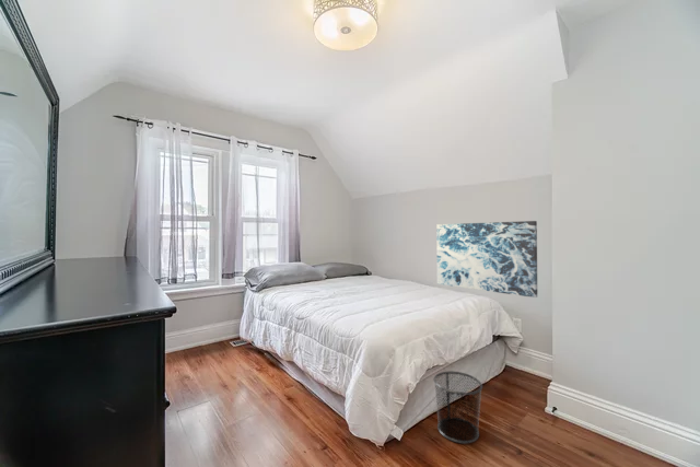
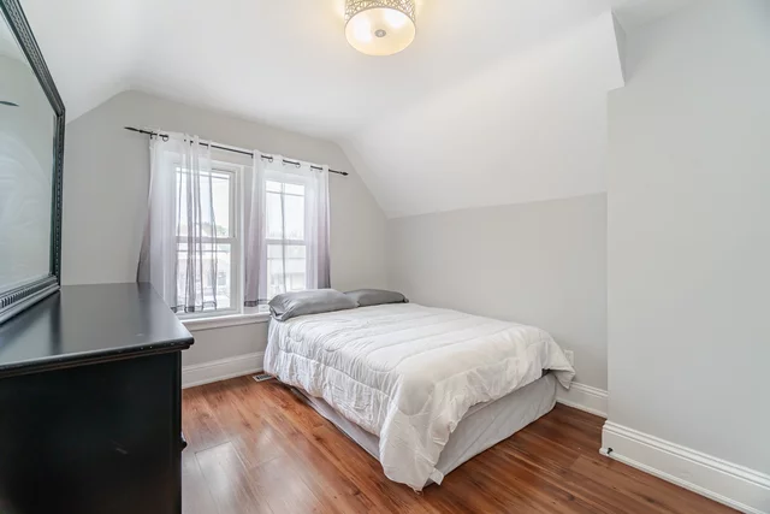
- waste bin (457, 406)
- wall art (480, 256)
